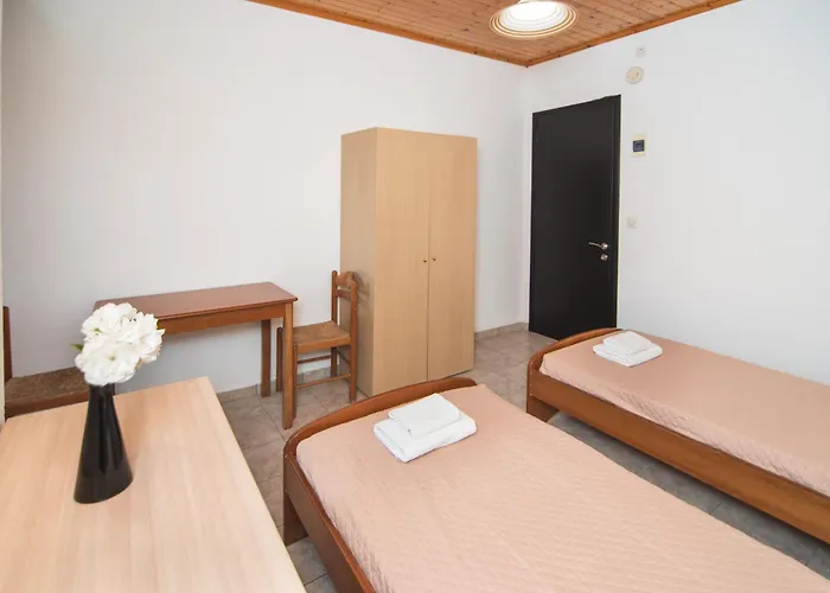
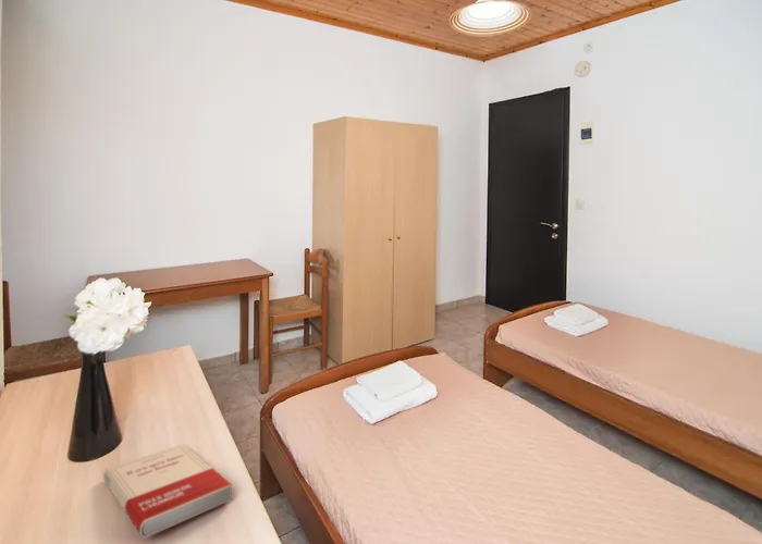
+ book (165, 483)
